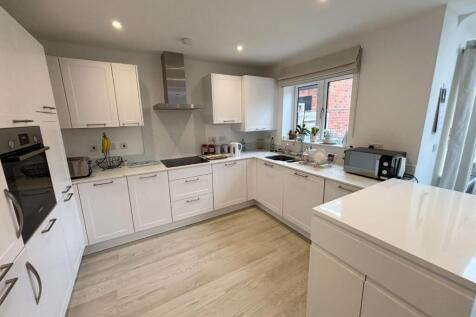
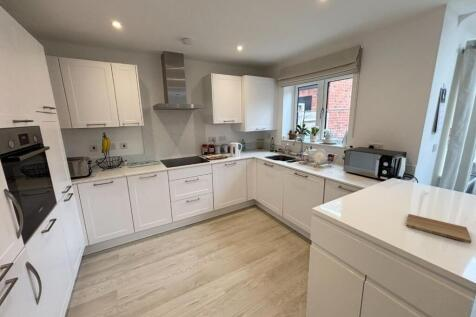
+ cutting board (435, 226)
